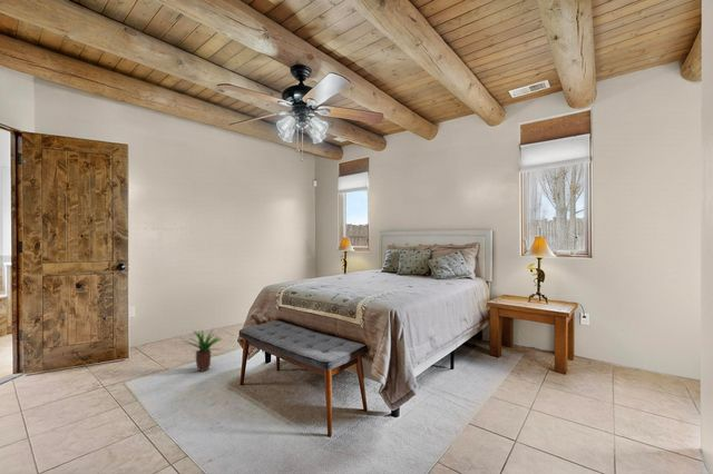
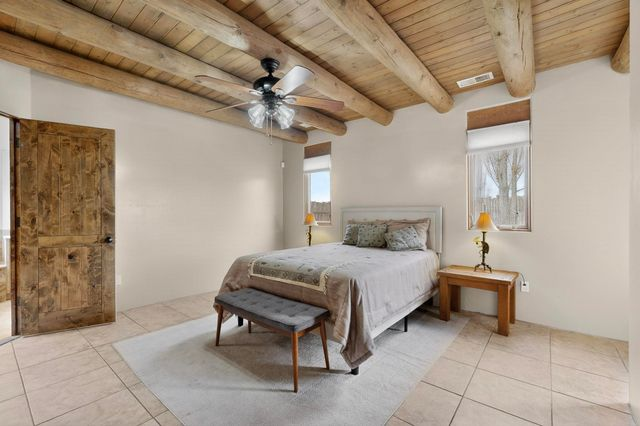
- potted plant (206, 348)
